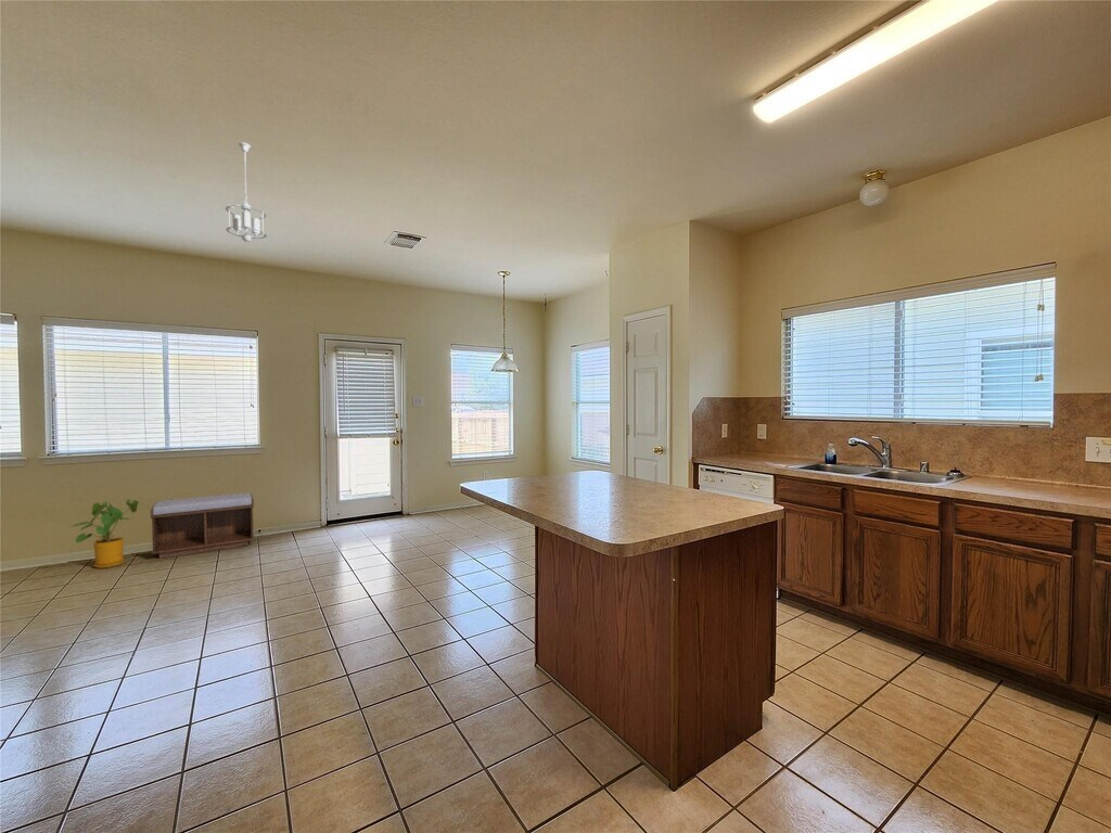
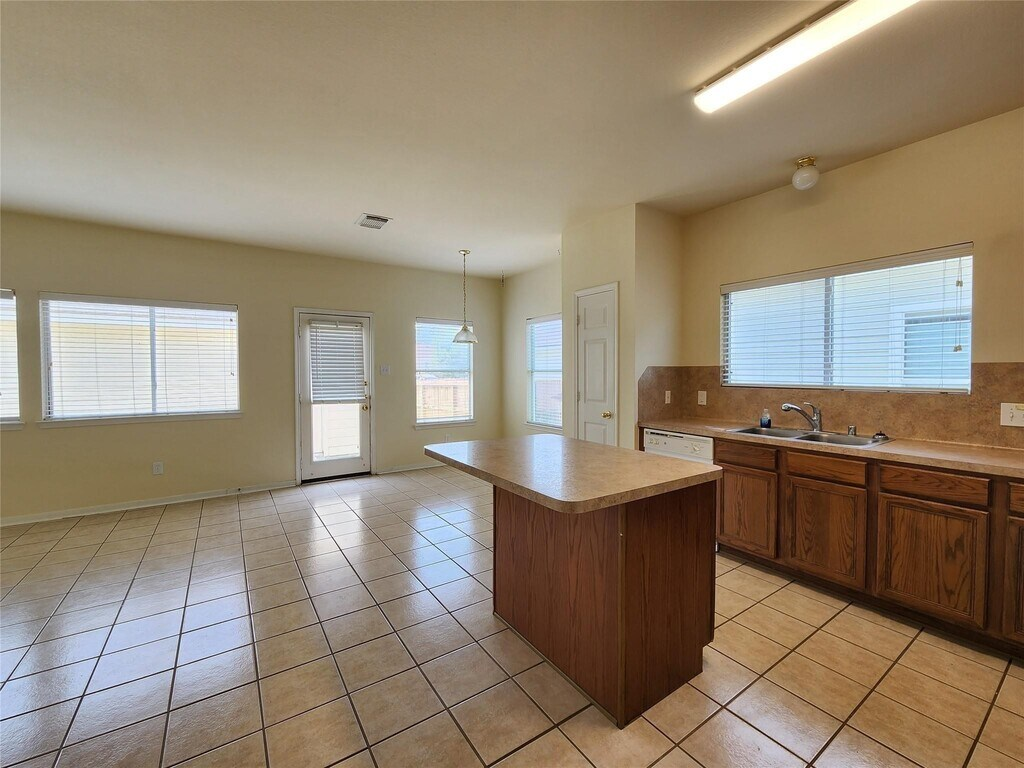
- pendant light (245, 193)
- house plant (106, 534)
- bench (205, 523)
